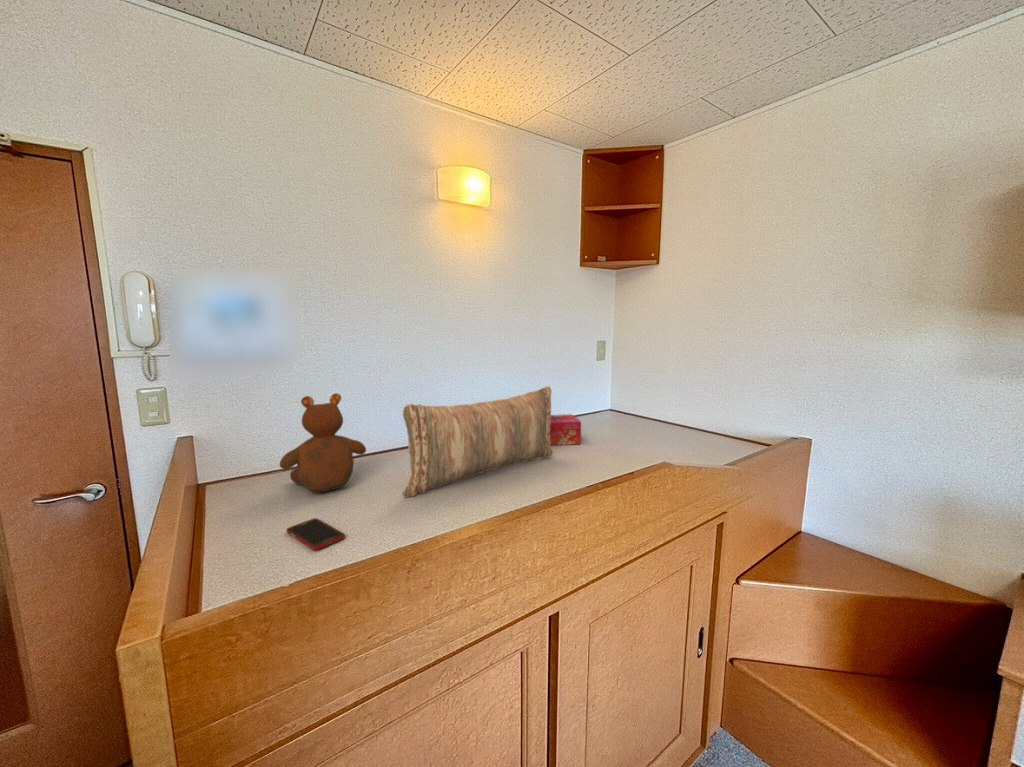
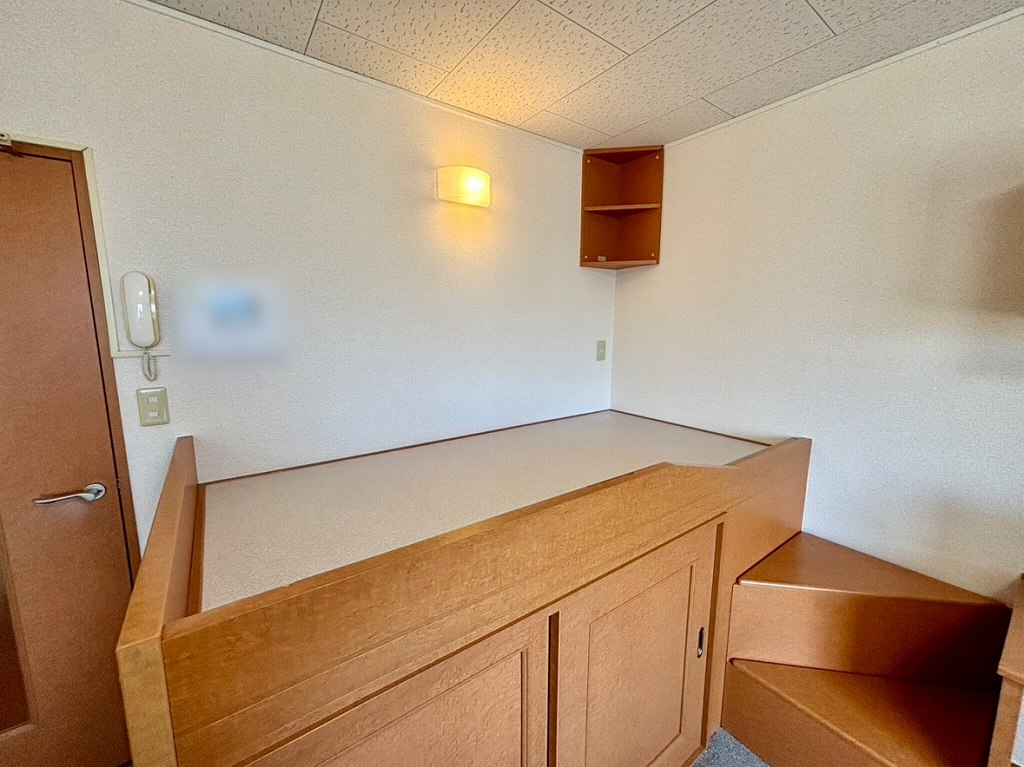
- teddy bear (320, 439)
- tissue box (550, 429)
- cell phone (315, 533)
- pillow (487, 434)
